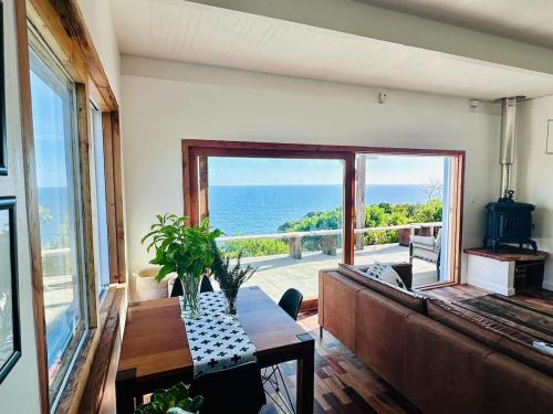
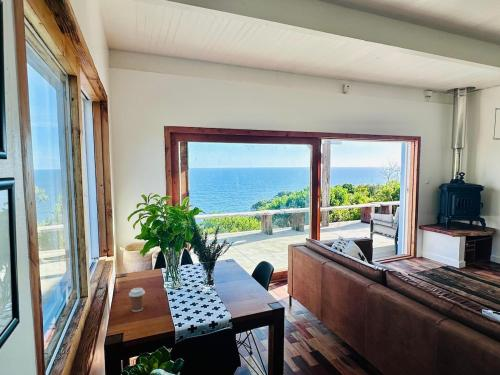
+ coffee cup (137, 299)
